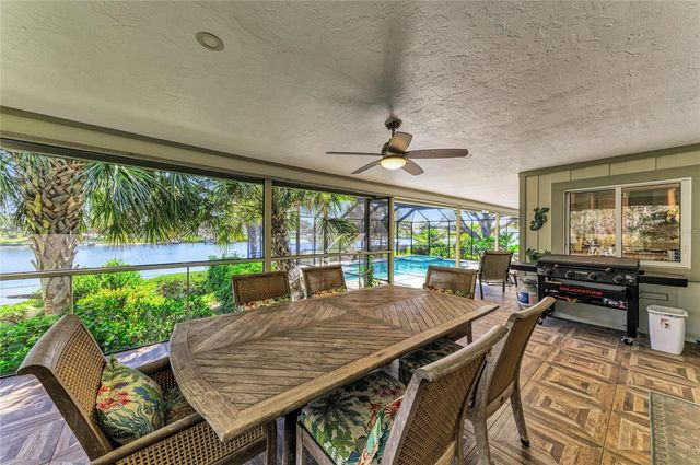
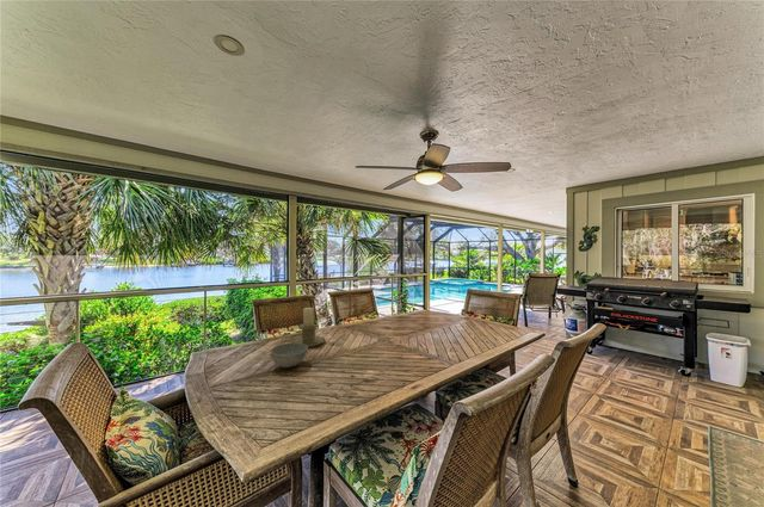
+ candle holder (308, 324)
+ bowl (289, 357)
